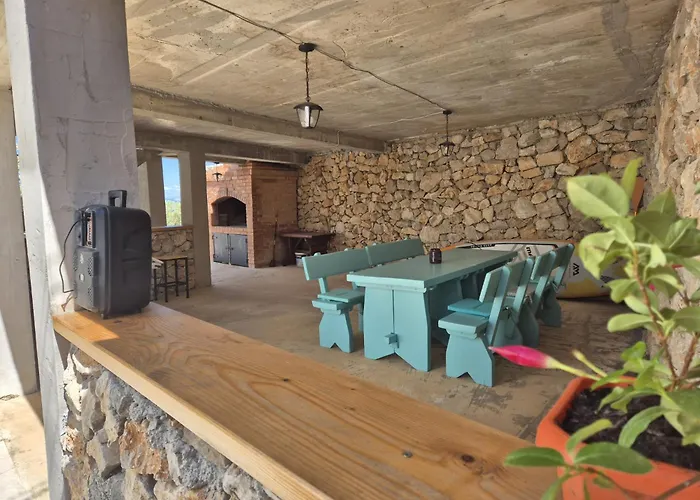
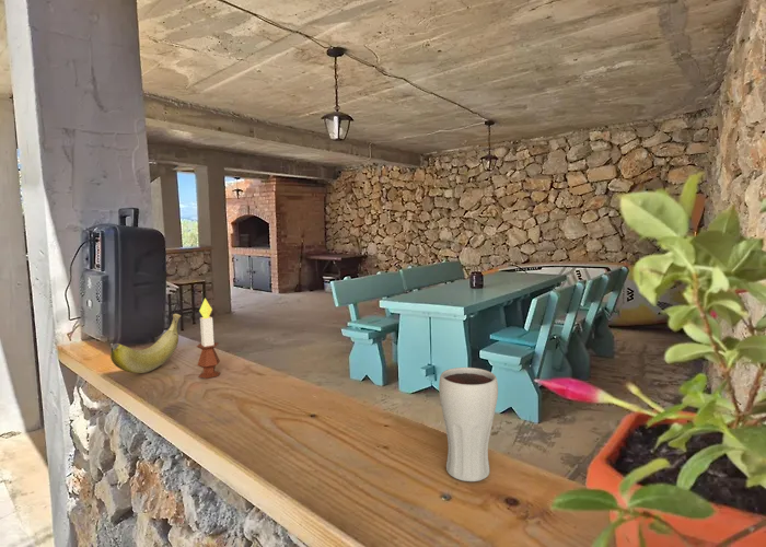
+ drinking glass (467, 423)
+ banana (150, 347)
+ candle (207, 336)
